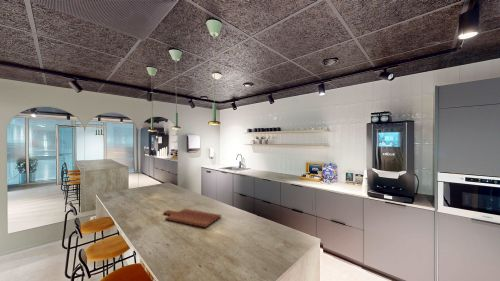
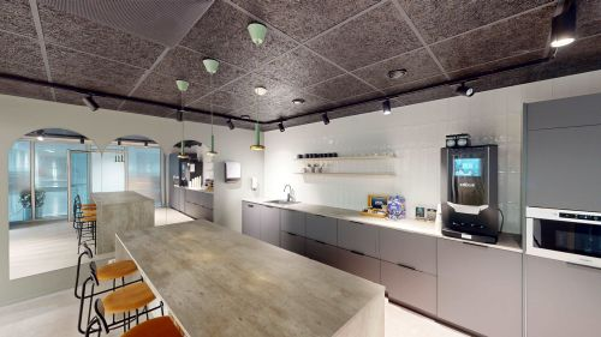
- cutting board (192, 216)
